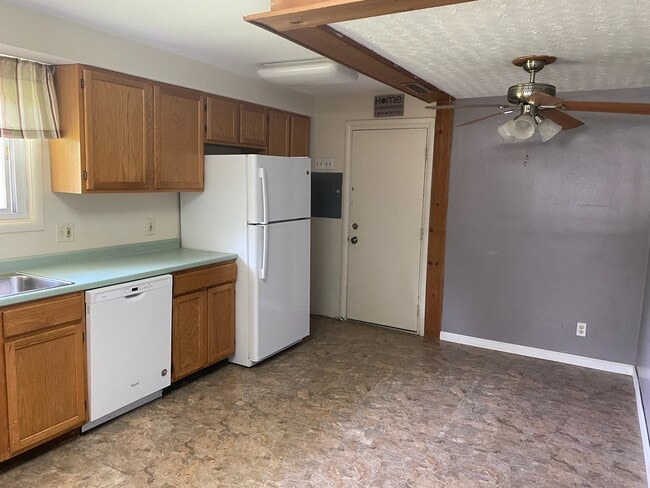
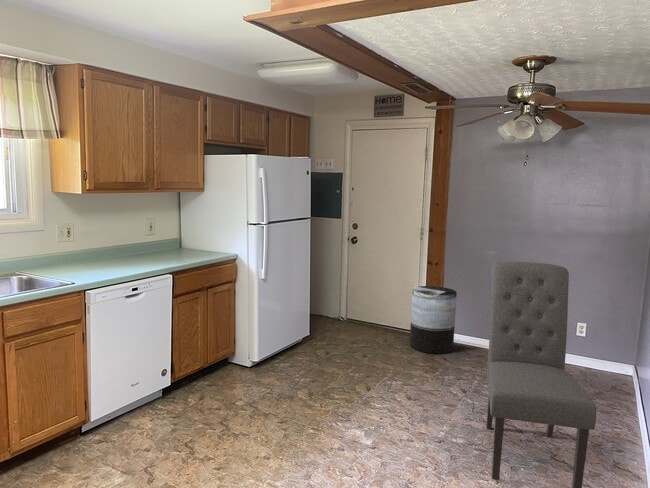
+ trash can (432, 318)
+ chair (531, 362)
